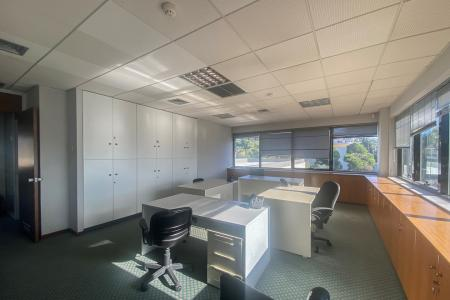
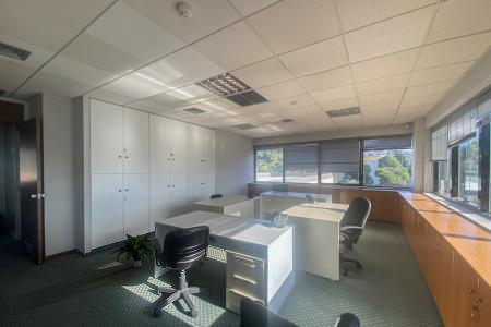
+ potted plant (135, 250)
